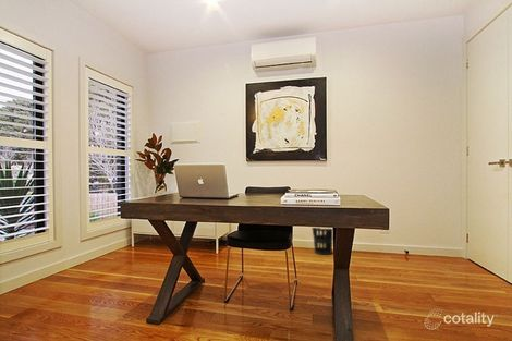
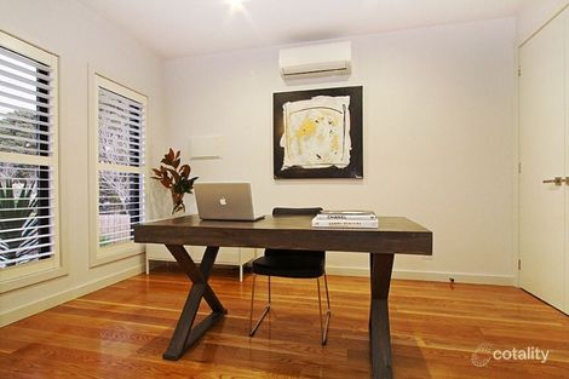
- wastebasket (322, 239)
